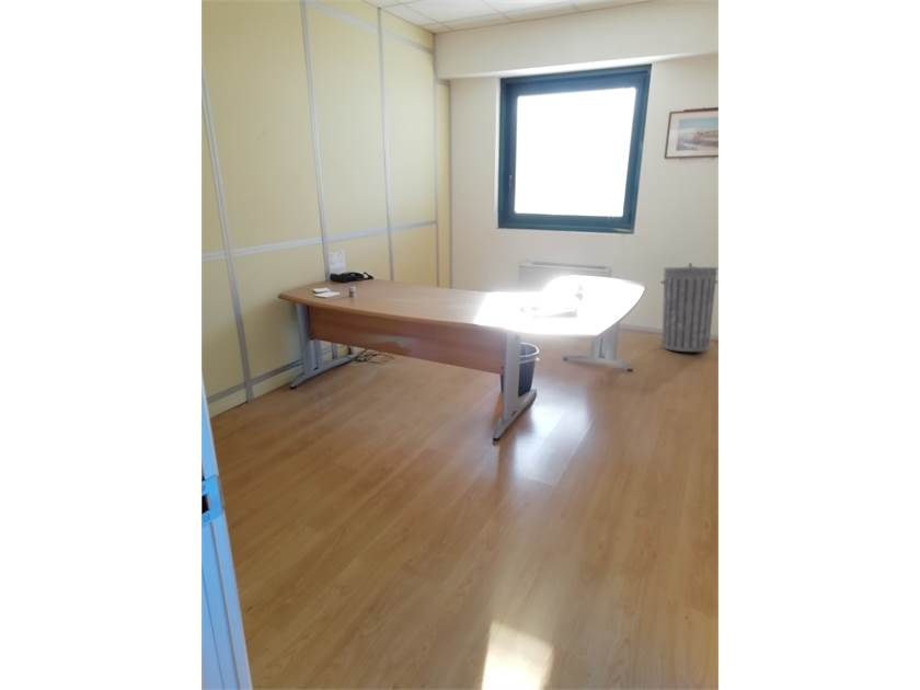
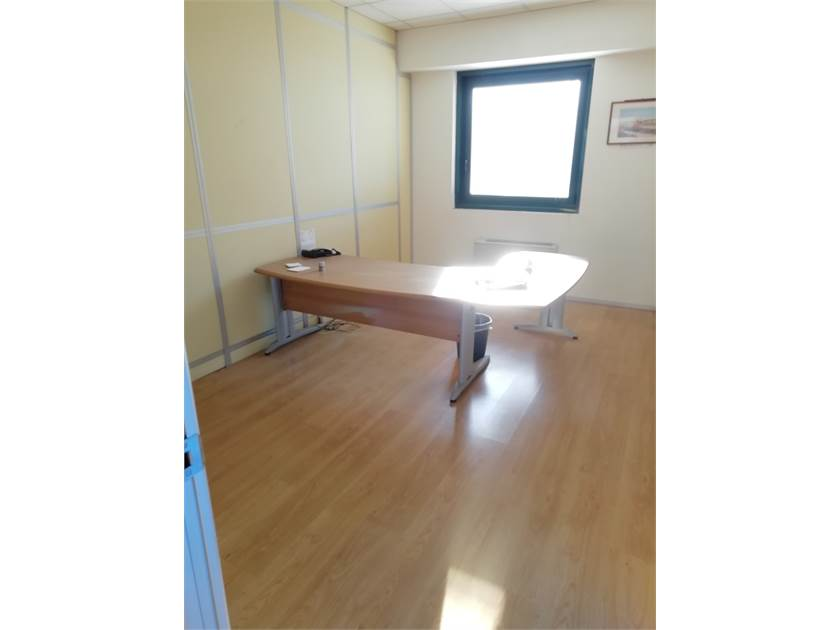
- trash can (687, 306)
